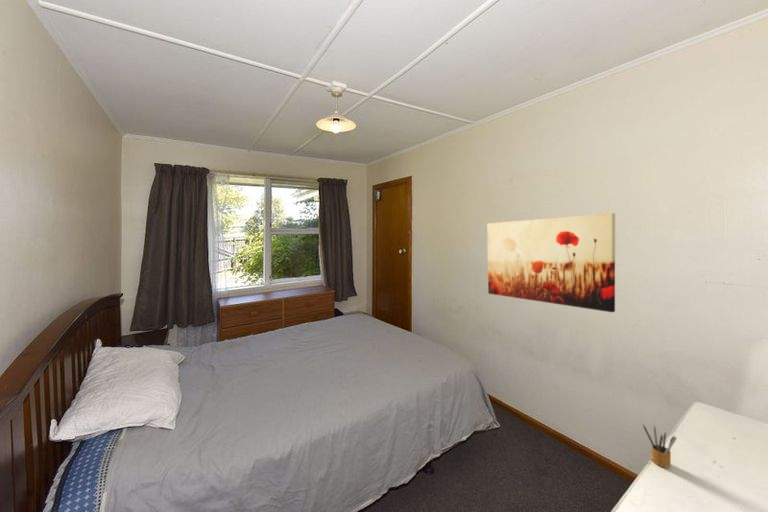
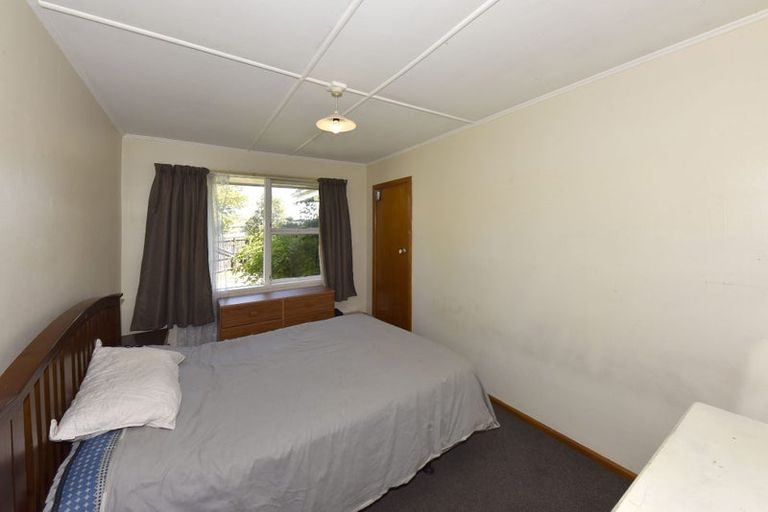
- pencil box (659, 445)
- wall art (540, 260)
